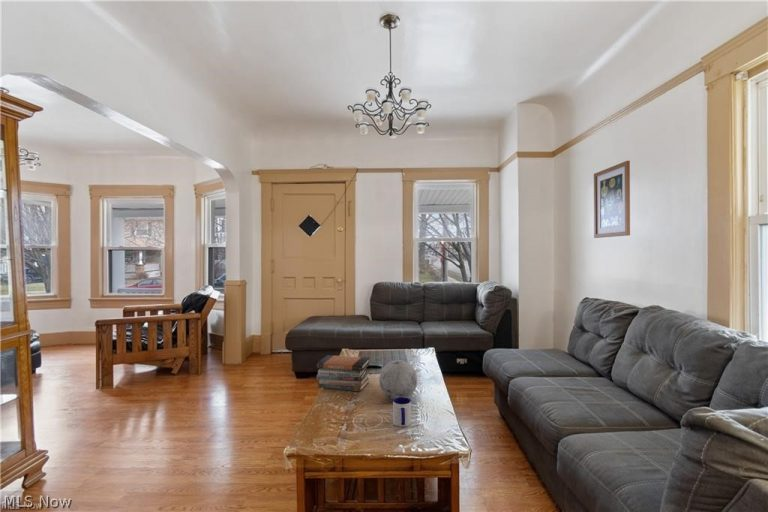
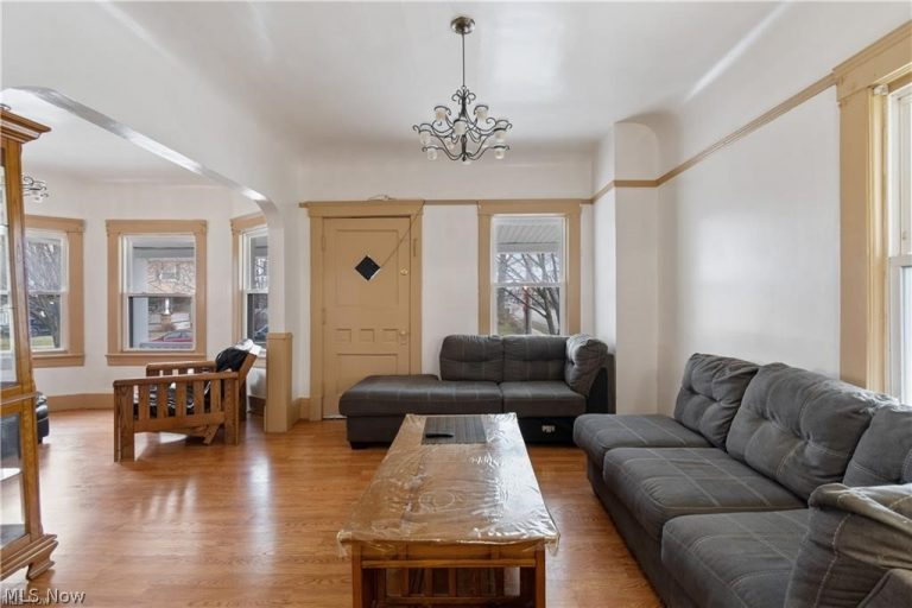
- mug (402, 413)
- decorative orb (398, 379)
- wall art (610, 202)
- book stack (343, 372)
